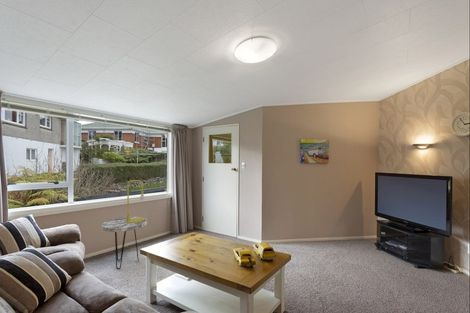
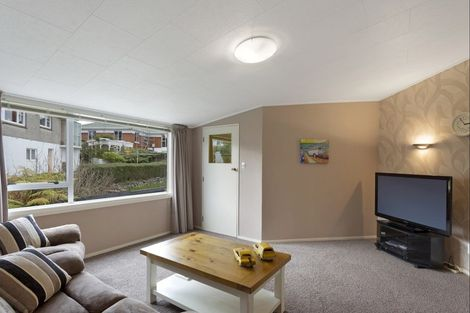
- side table (124, 241)
- table lamp (140, 198)
